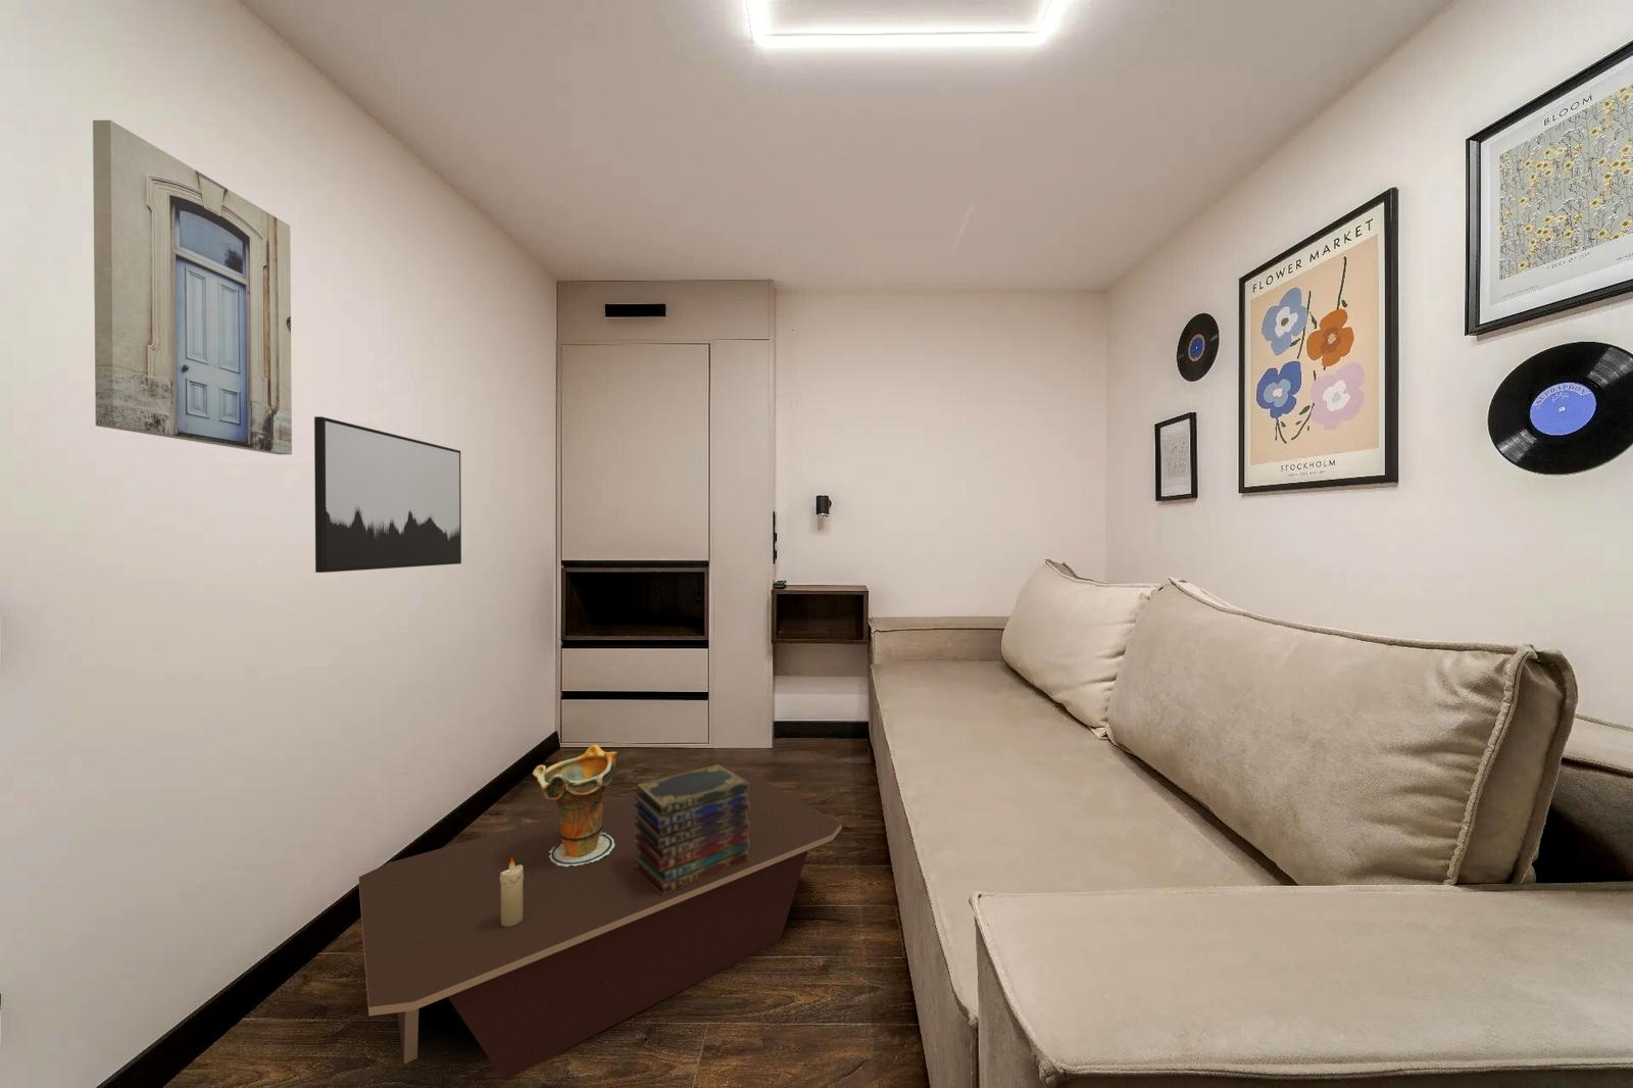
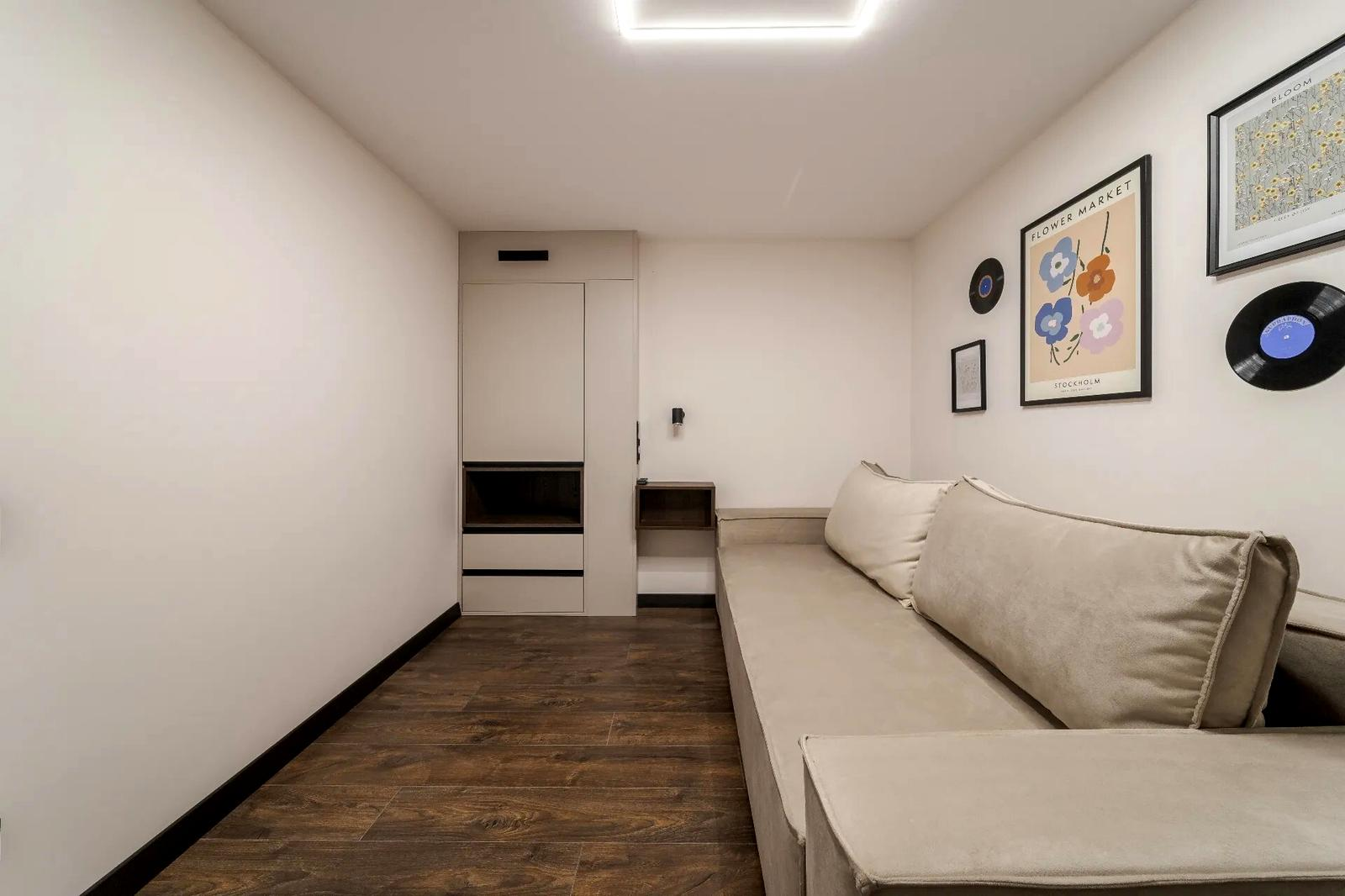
- wall art (399, 501)
- candle (511, 888)
- coffee table (620, 894)
- wall art (206, 311)
- decorative vase (579, 803)
- book stack (692, 822)
